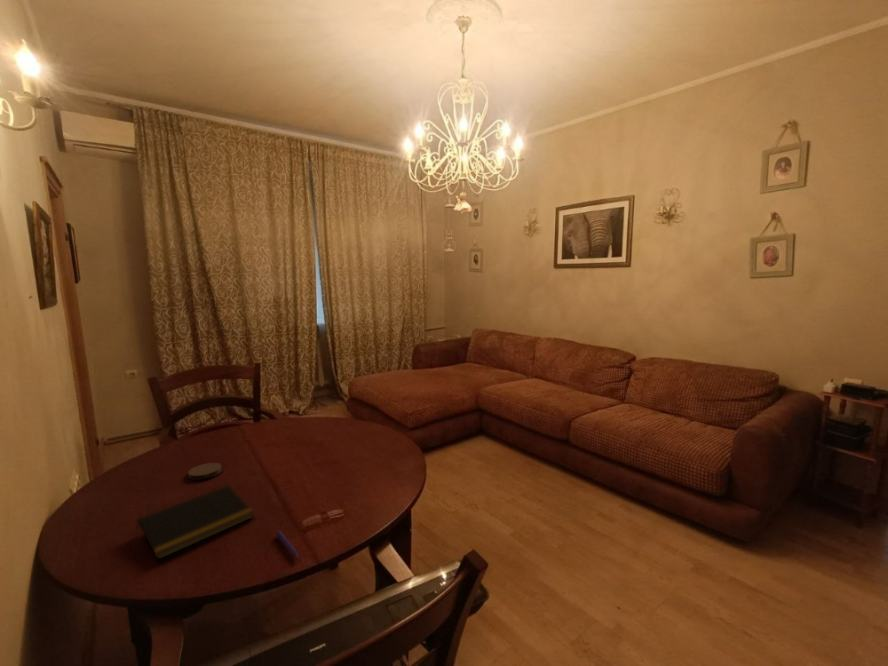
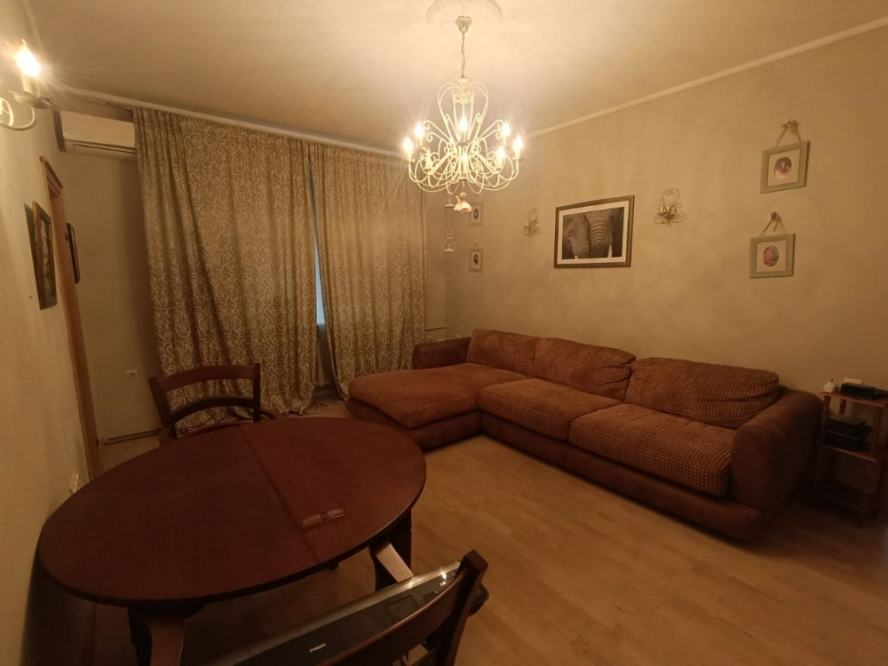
- notepad (197, 517)
- pen (287, 544)
- coaster (205, 470)
